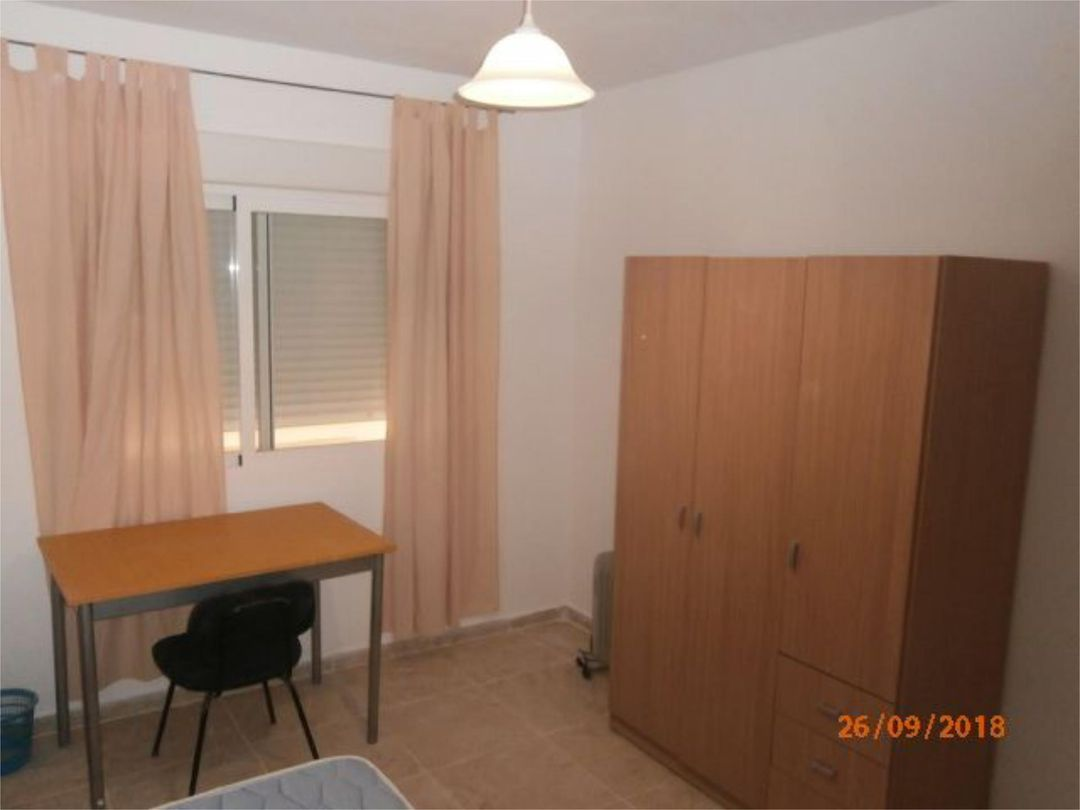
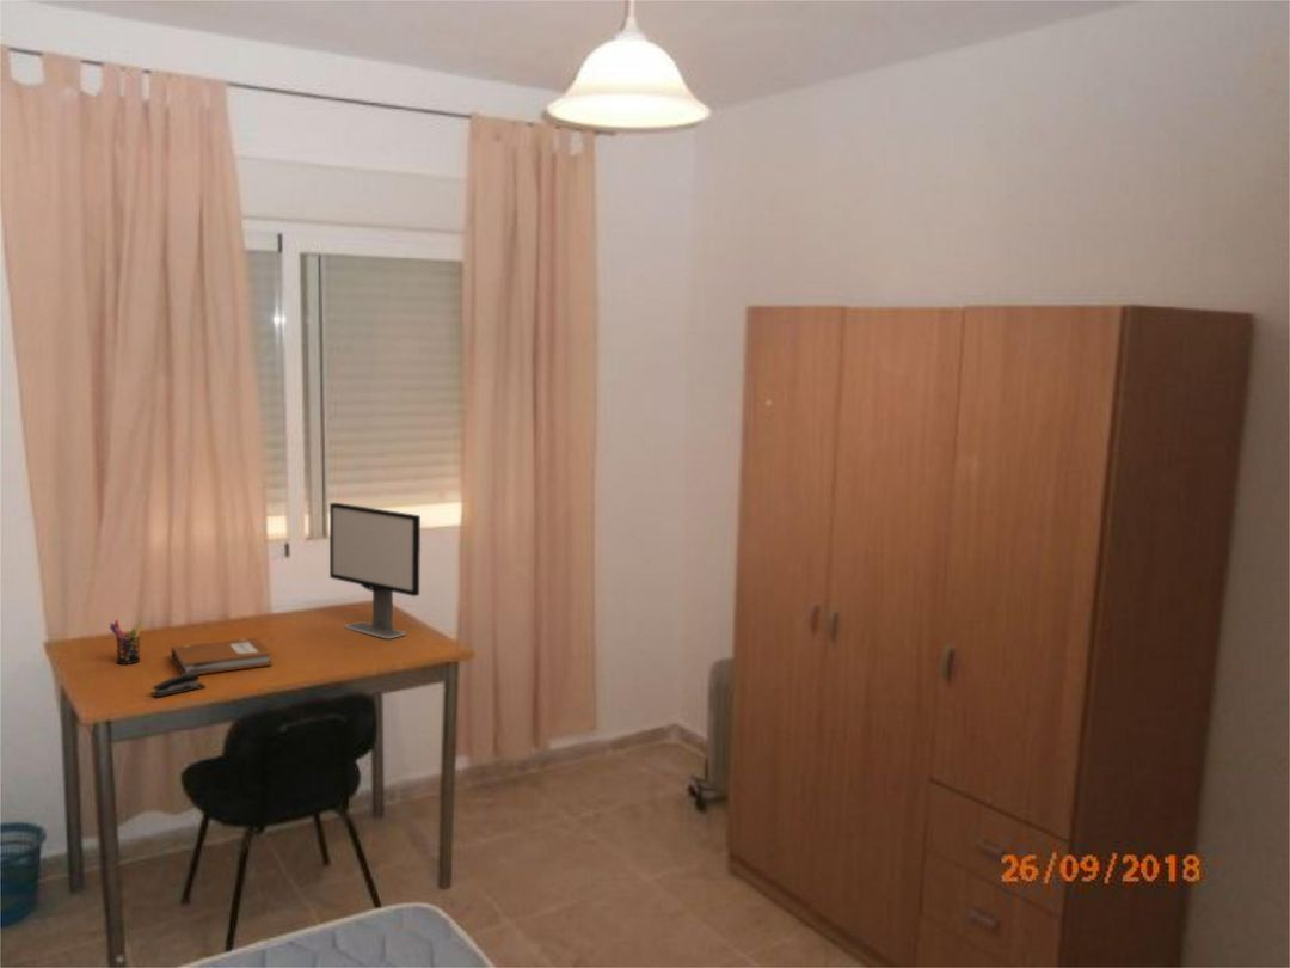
+ pen holder (128, 639)
+ computer monitor (375, 570)
+ stapler (178, 682)
+ notebook (223, 655)
